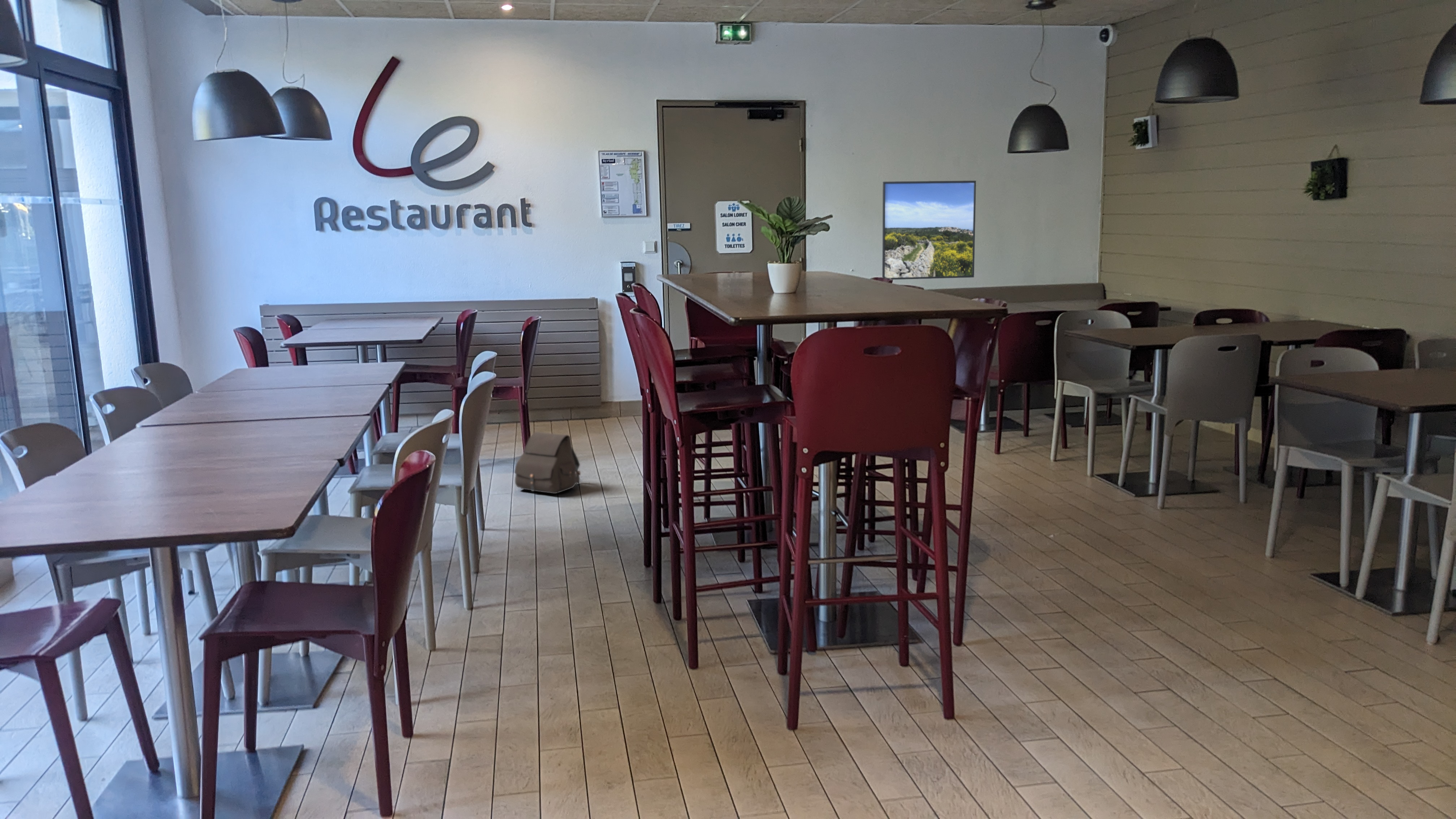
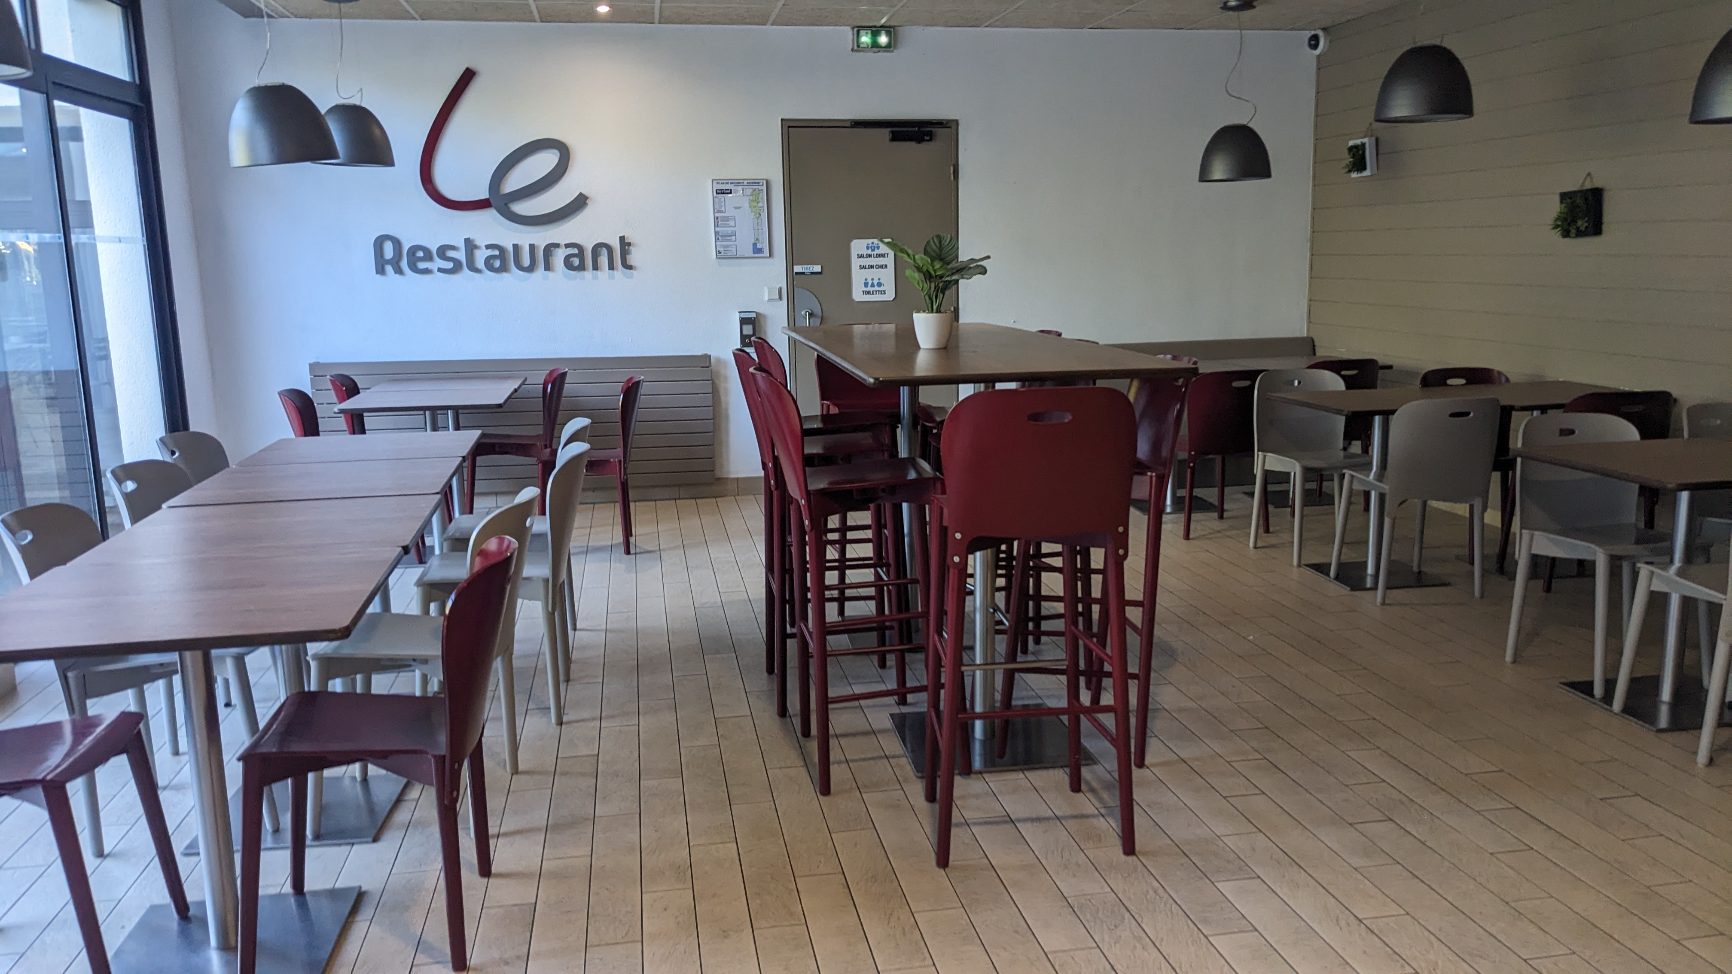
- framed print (929, 230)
- satchel (550, 461)
